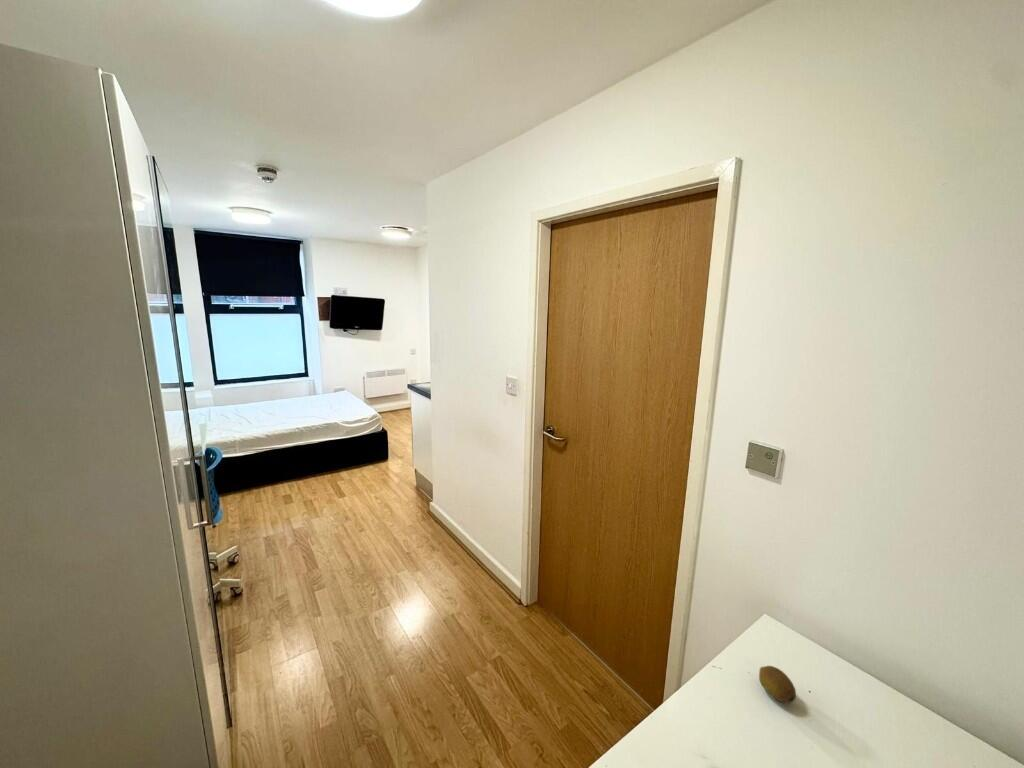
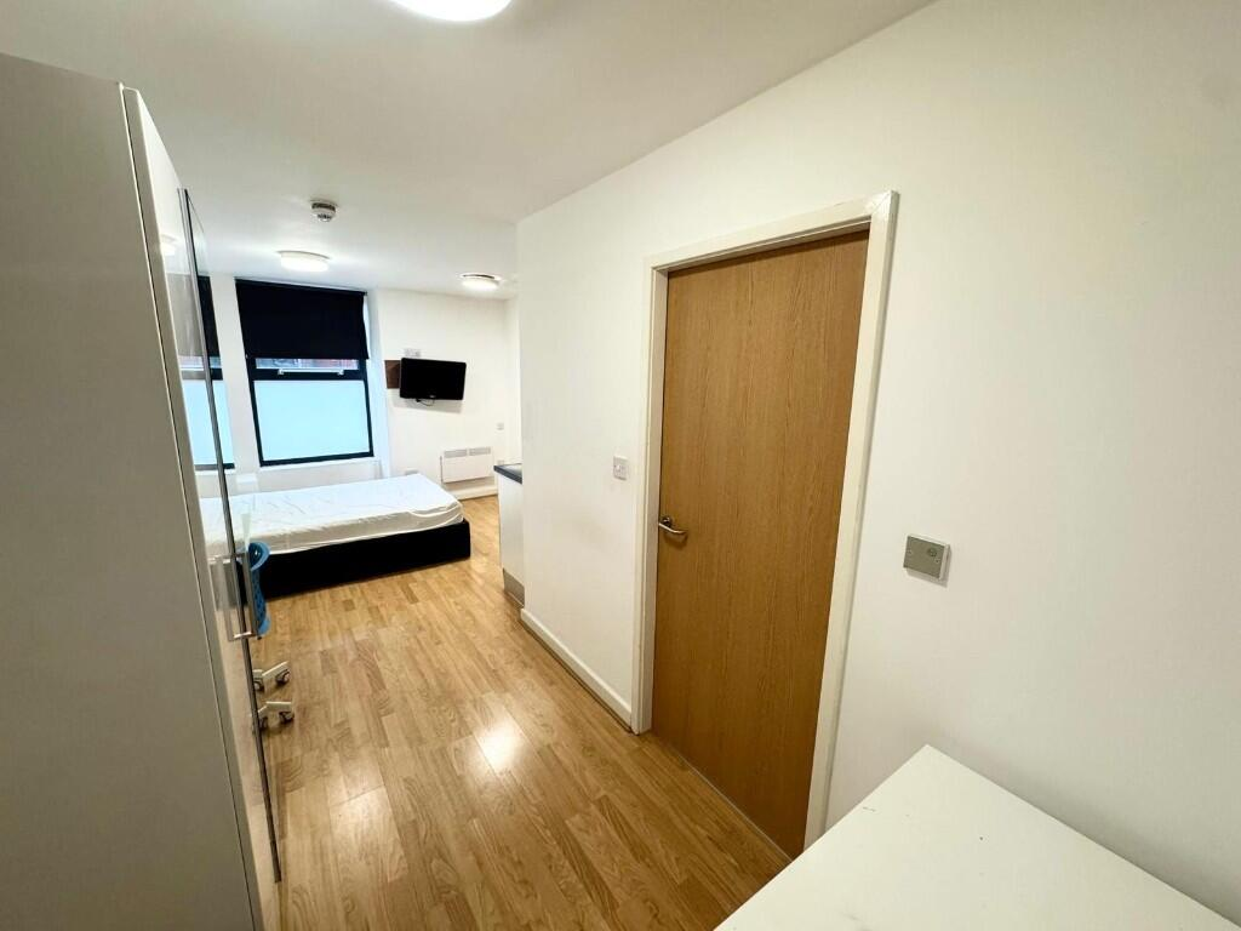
- fruit (776, 683)
